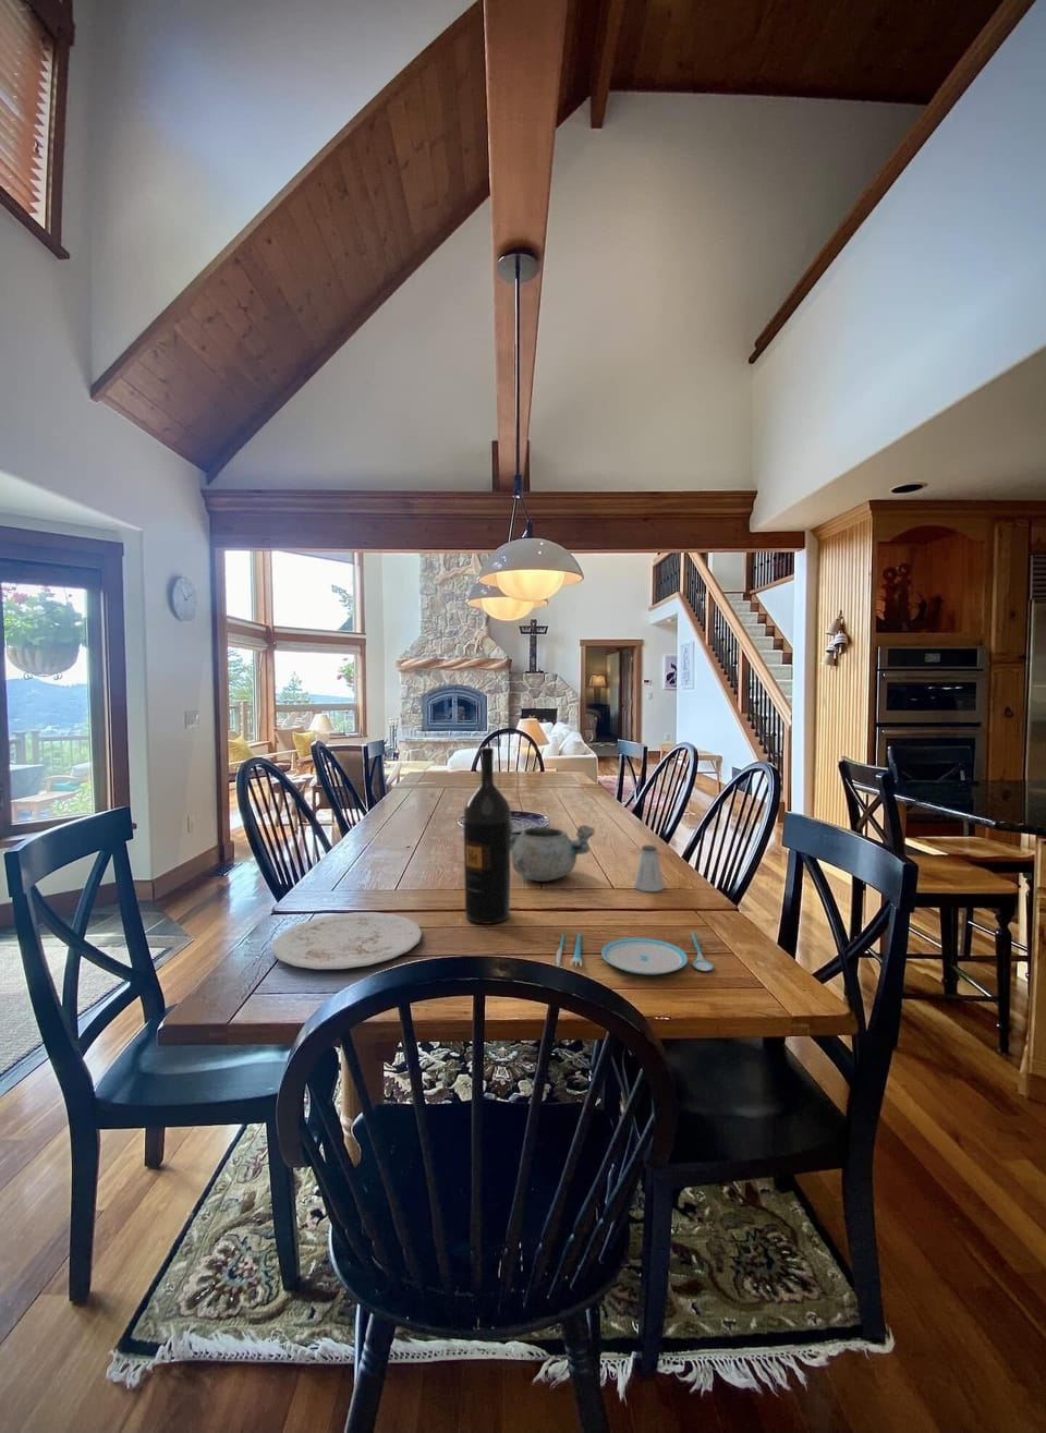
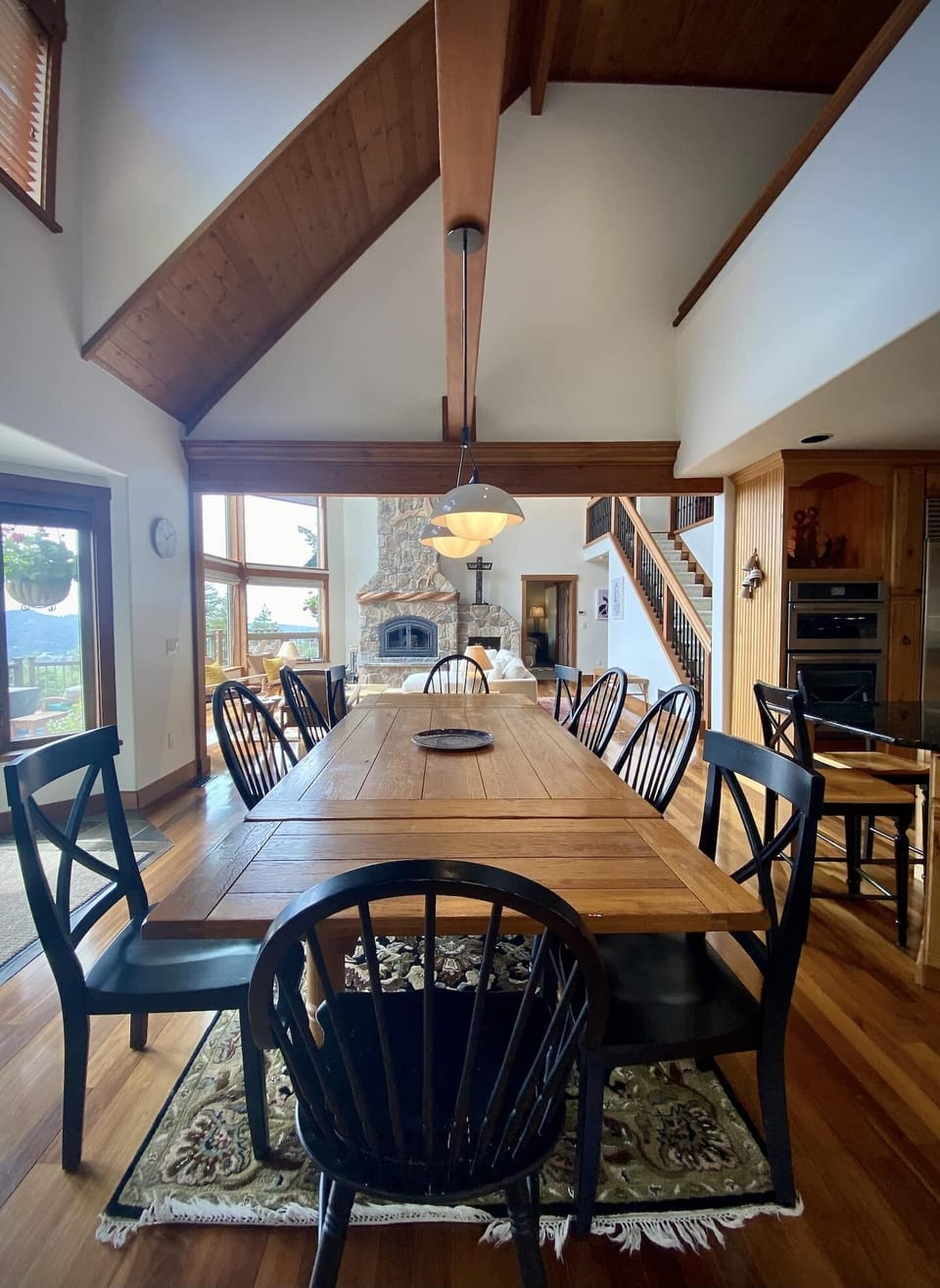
- plate (632, 952)
- wine bottle (487, 831)
- plate (348, 939)
- saltshaker (649, 867)
- decorative bowl (545, 849)
